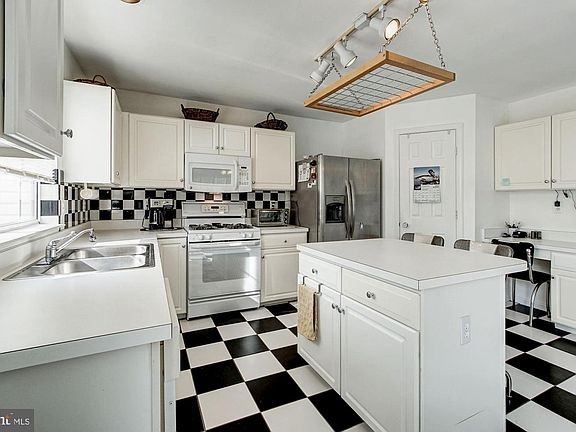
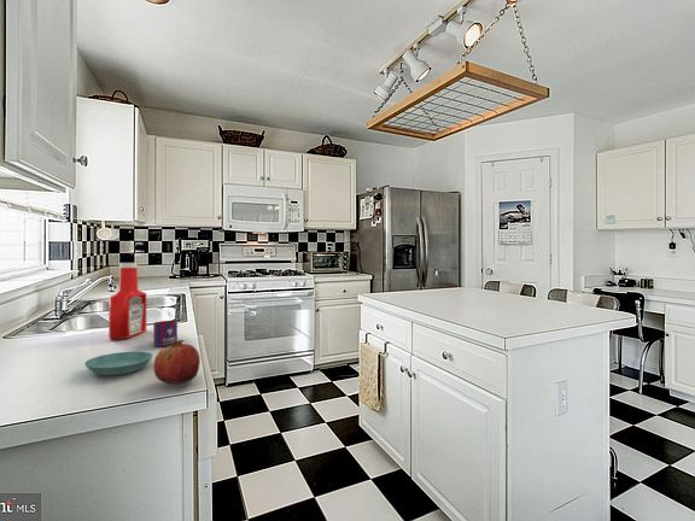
+ saucer (119, 363)
+ soap bottle (128, 298)
+ mug (163, 332)
+ fruit (177, 362)
